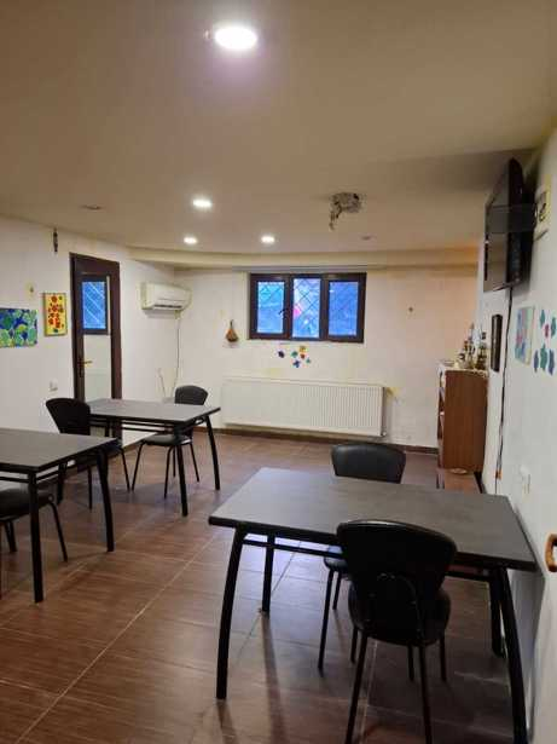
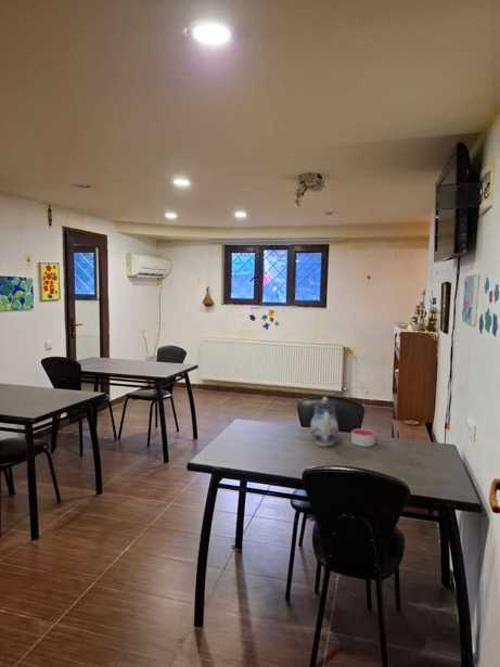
+ teapot (324, 420)
+ candle (362, 437)
